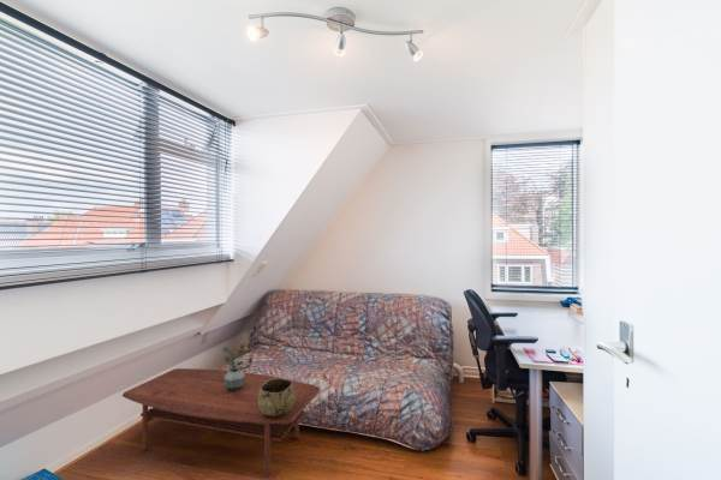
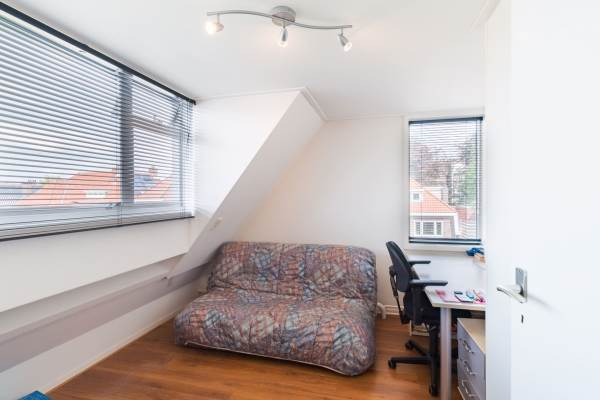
- coffee table (222, 416)
- potted plant (236, 366)
- decorative bowl (276, 397)
